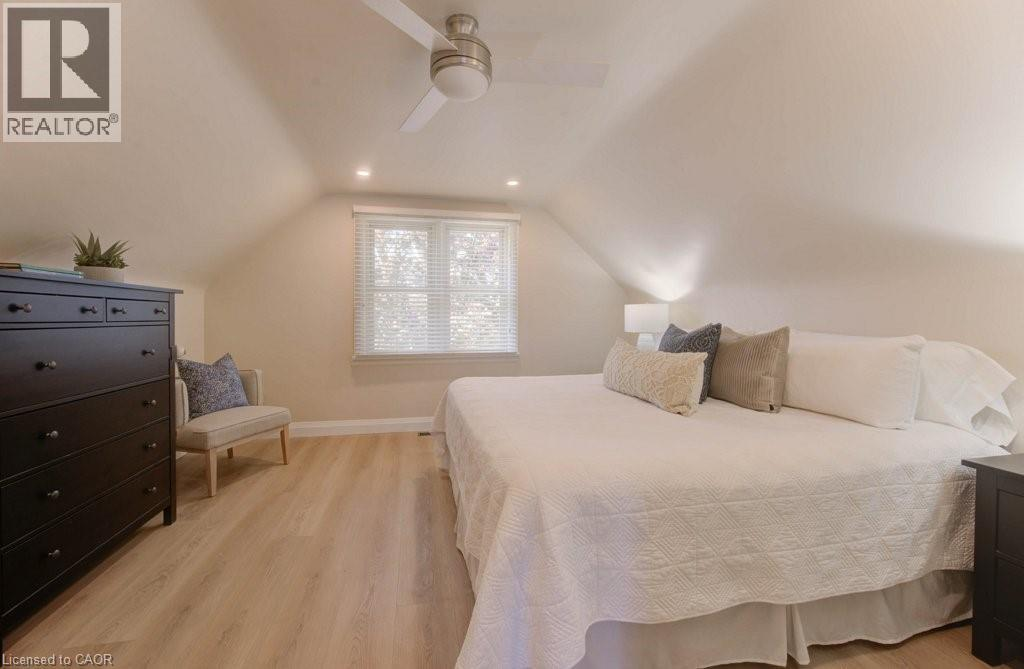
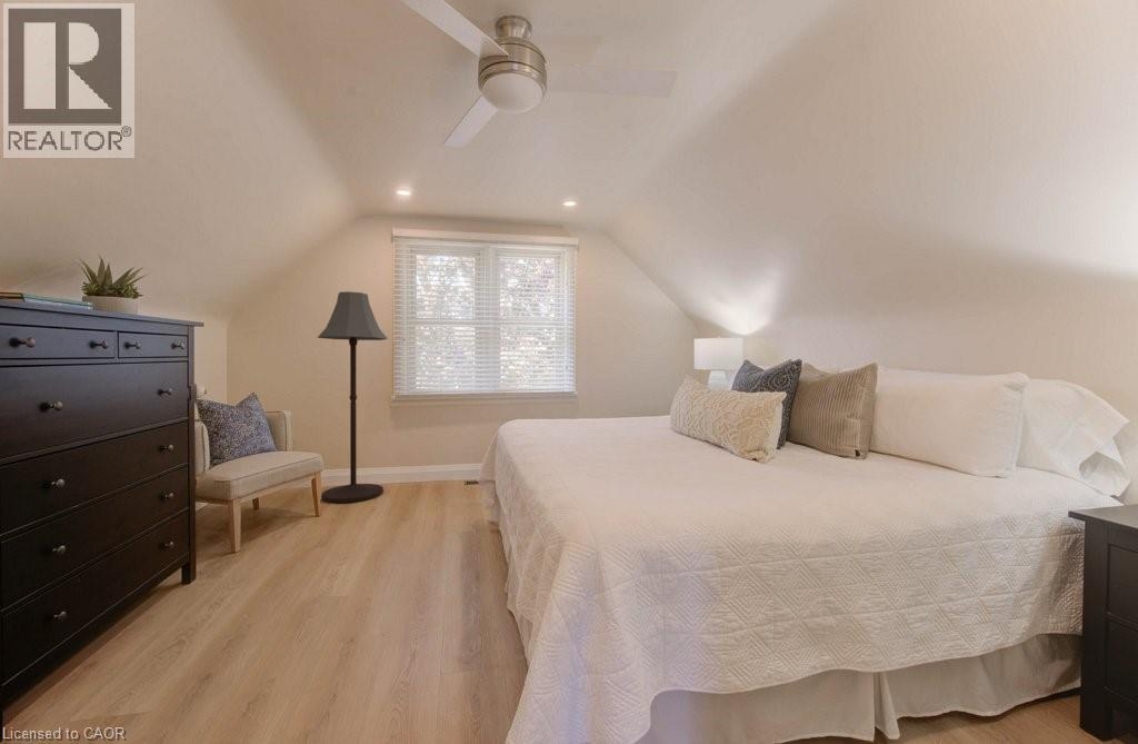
+ floor lamp (352, 394)
